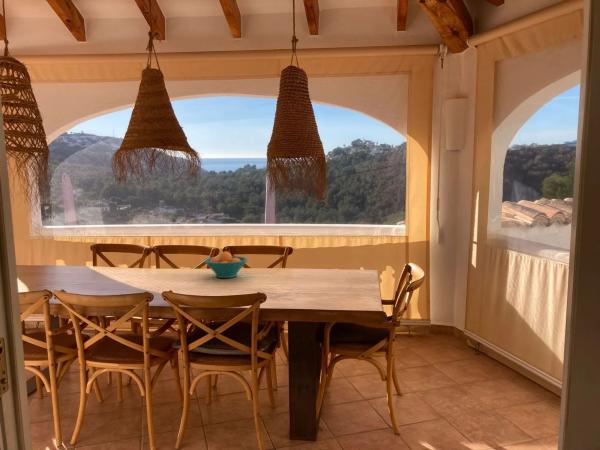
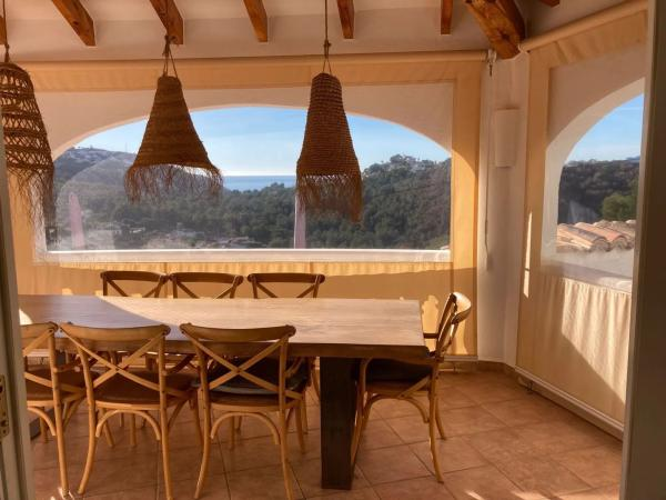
- fruit bowl (226, 264)
